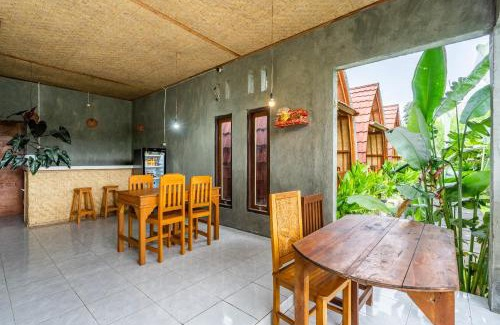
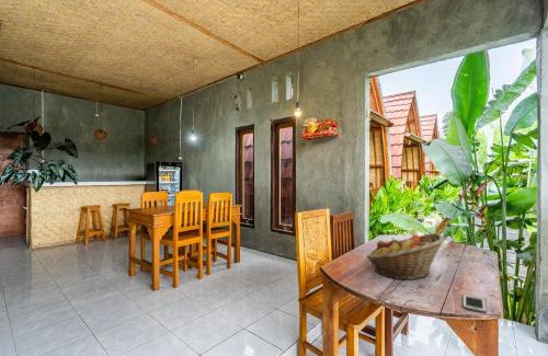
+ fruit basket (404, 252)
+ cell phone (473, 302)
